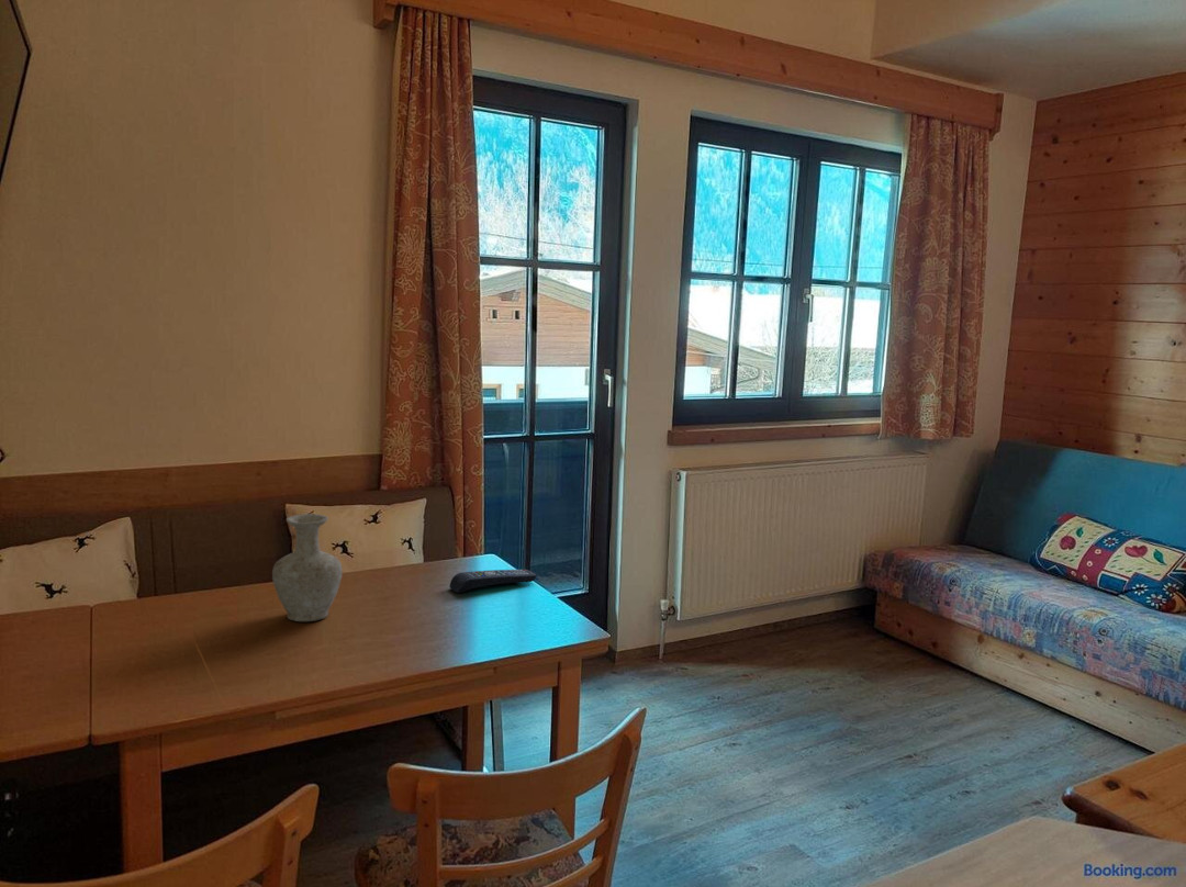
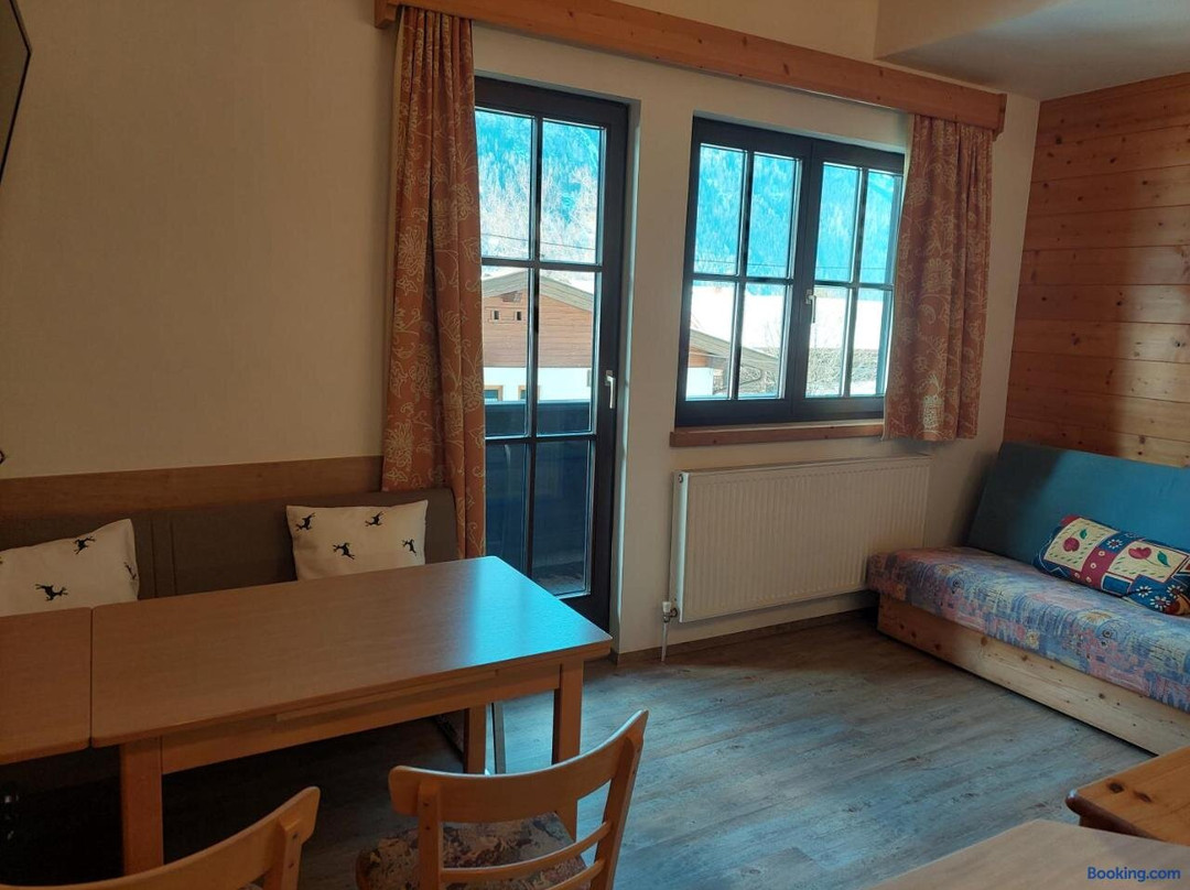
- remote control (493, 577)
- vase (307, 566)
